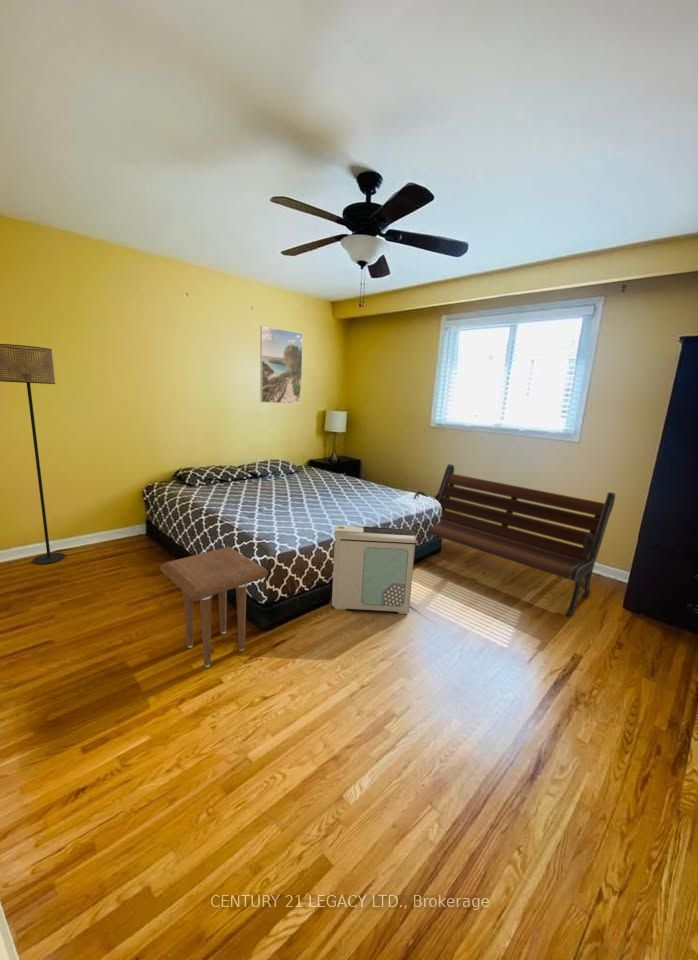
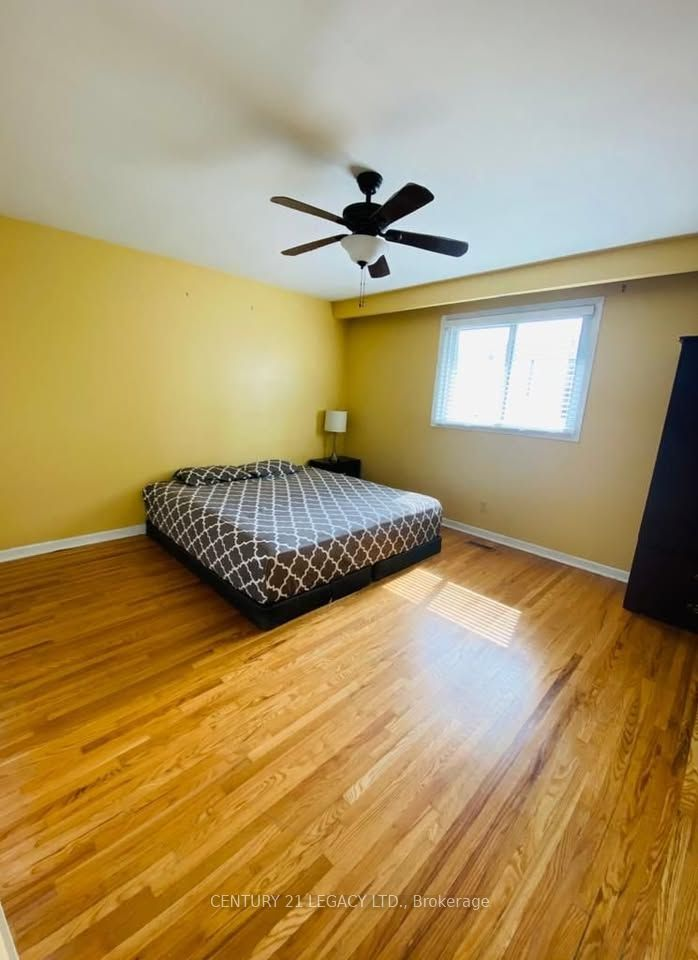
- air purifier (373, 568)
- bench (498, 525)
- side table (210, 606)
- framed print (281, 367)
- floor lamp (37, 458)
